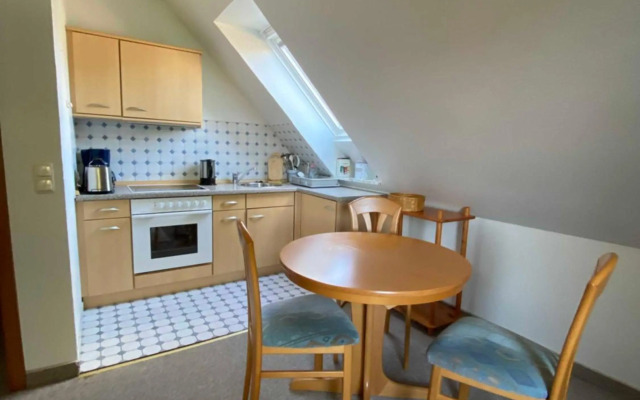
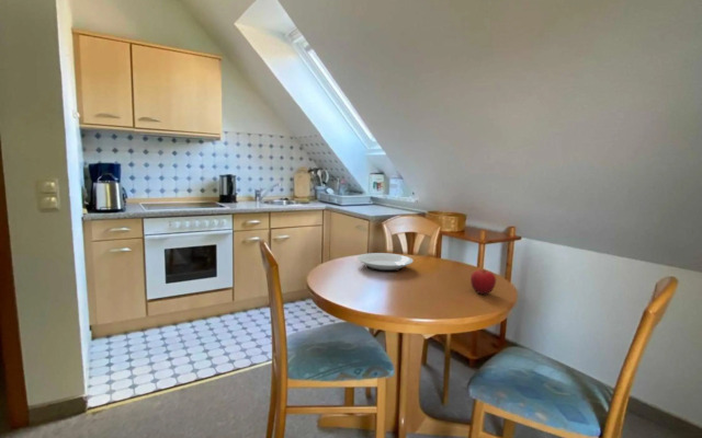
+ fruit (483, 280)
+ plate (384, 263)
